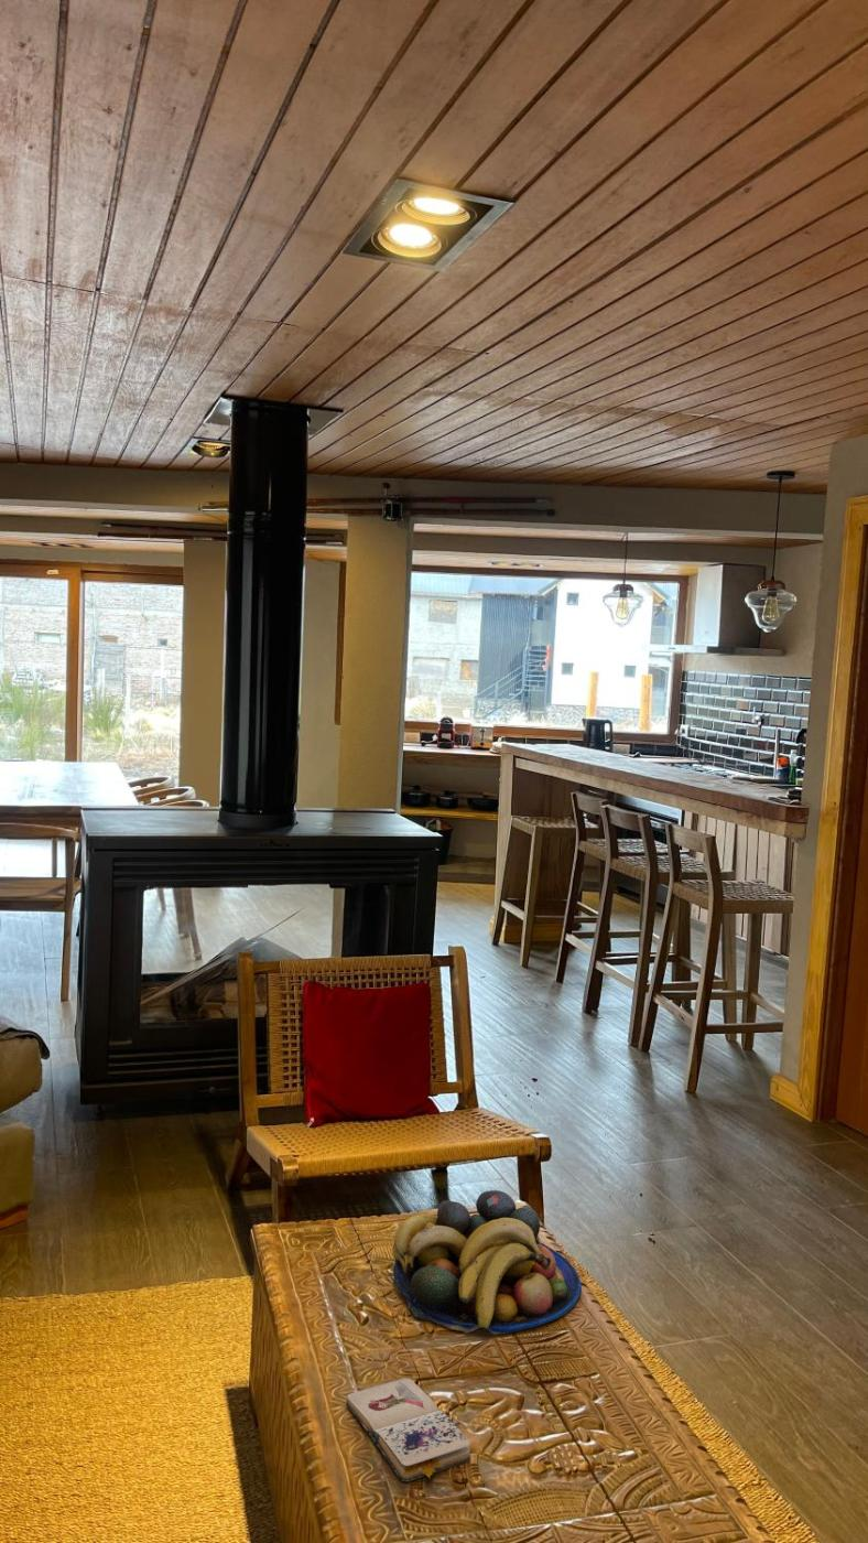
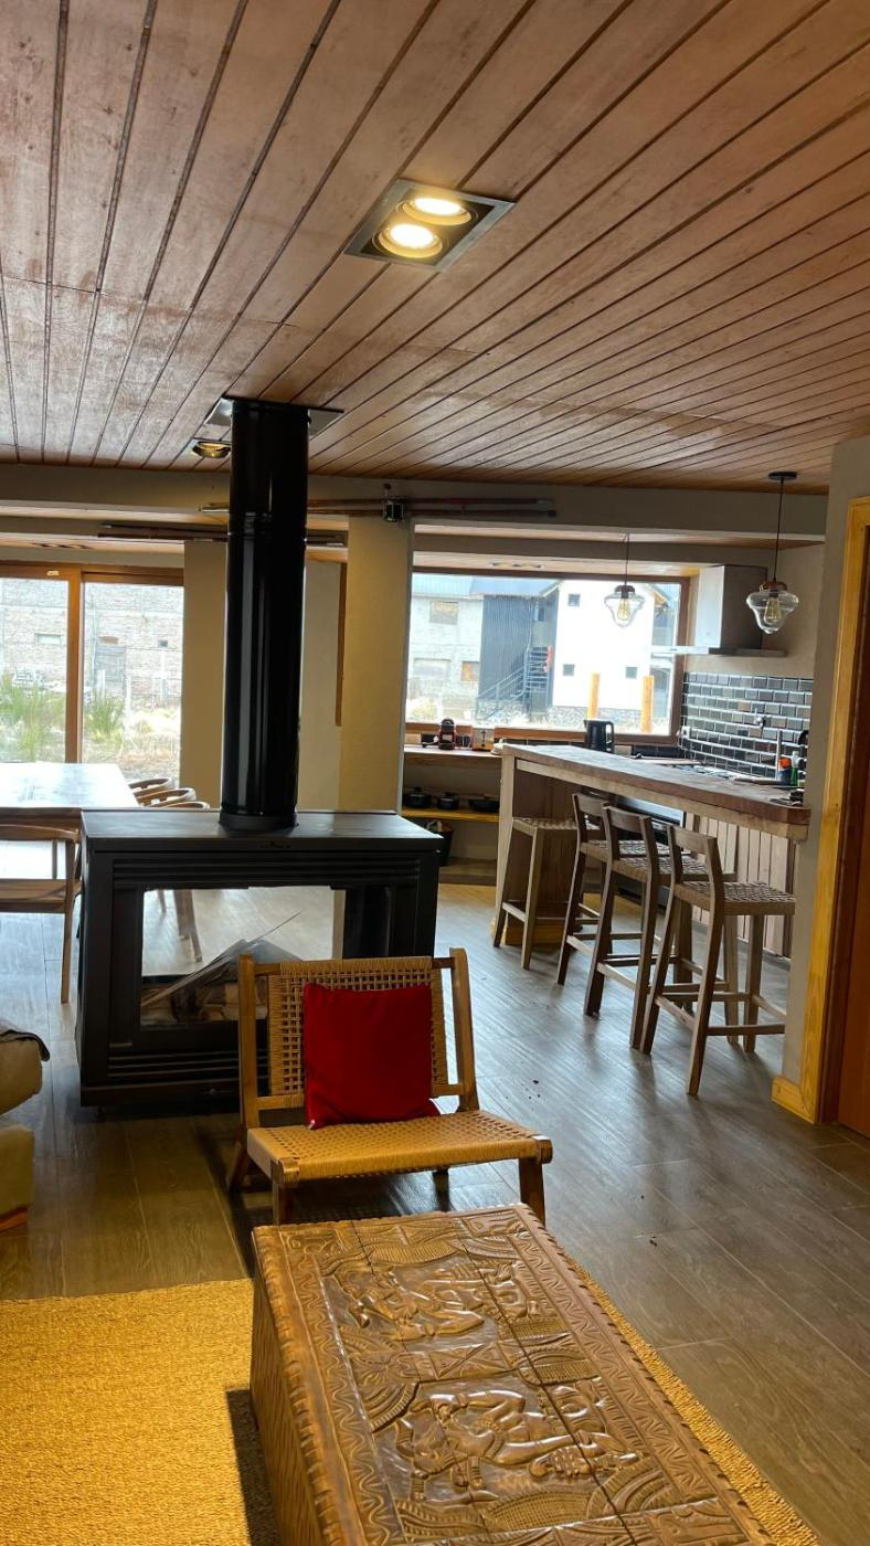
- fruit bowl (489, 1247)
- paperback book (413, 1426)
